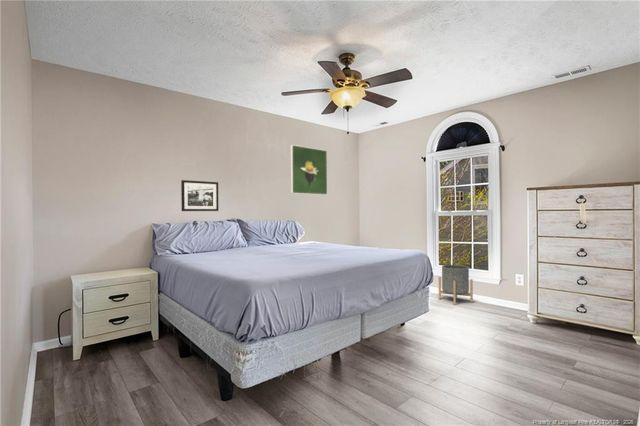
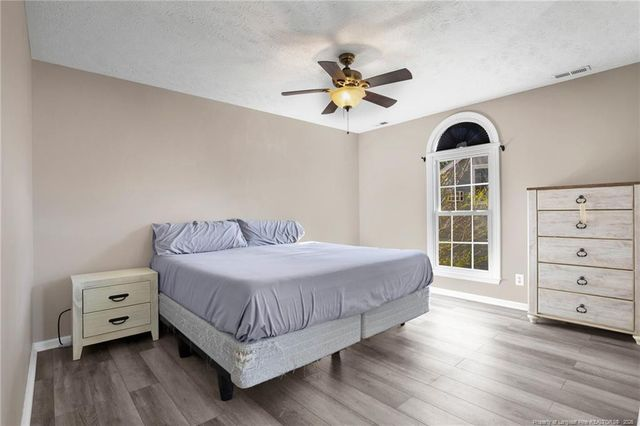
- picture frame (200, 196)
- planter (455, 283)
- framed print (309, 170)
